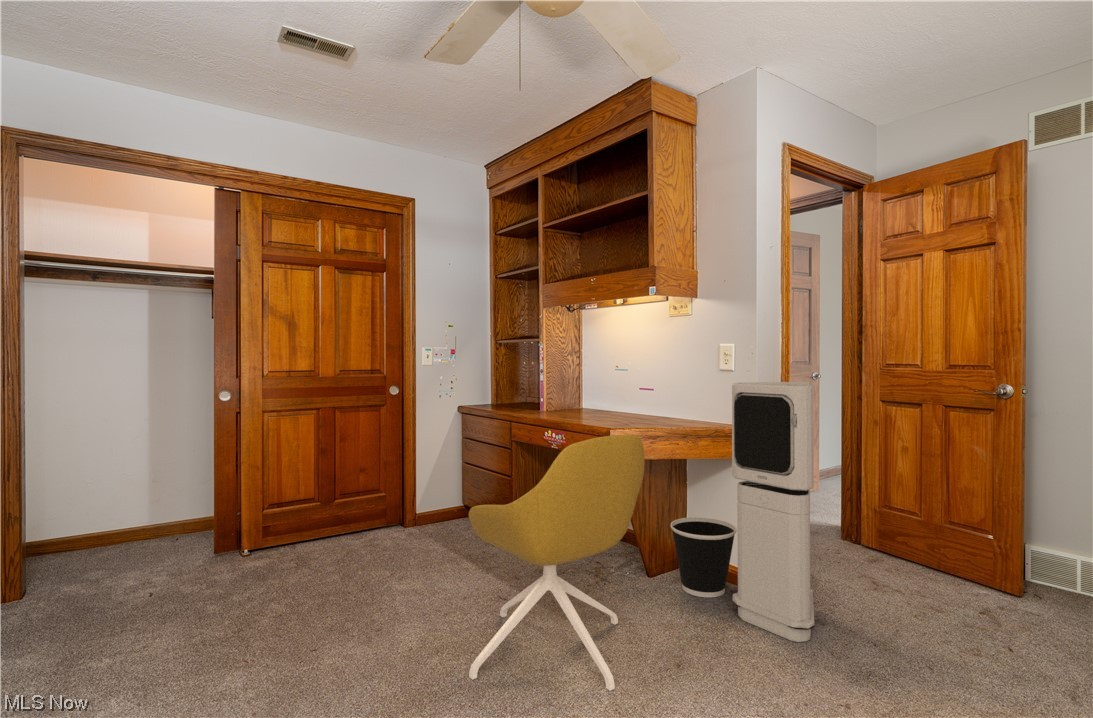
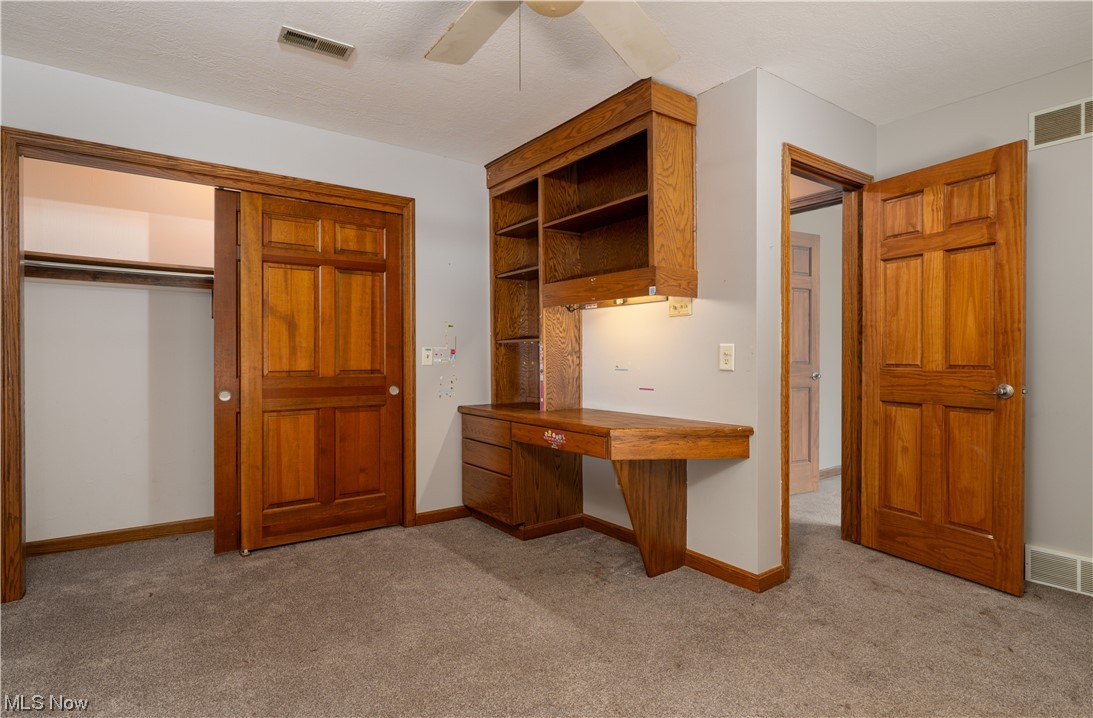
- air purifier (786, 501)
- chair (556, 540)
- wastebasket (703, 557)
